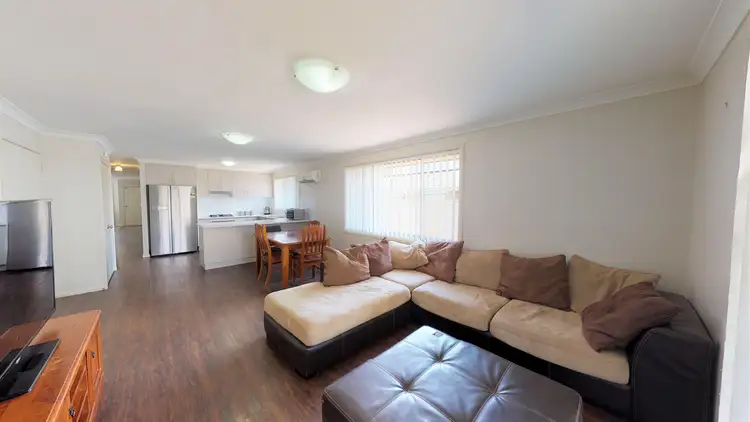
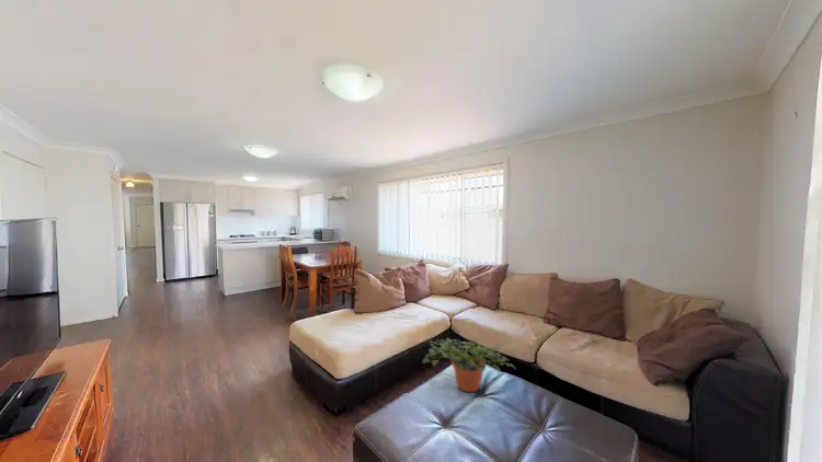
+ potted plant (465, 359)
